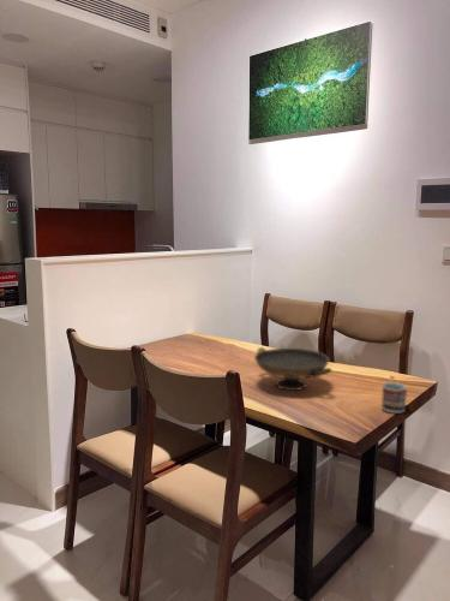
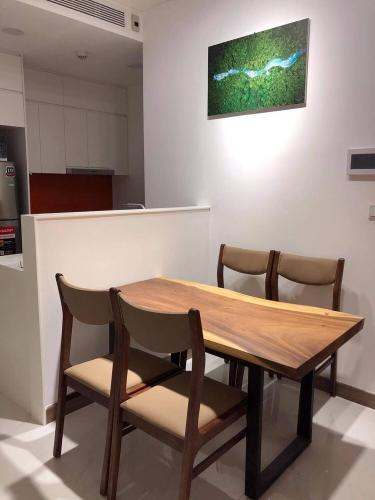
- cup (396, 397)
- decorative bowl (290, 370)
